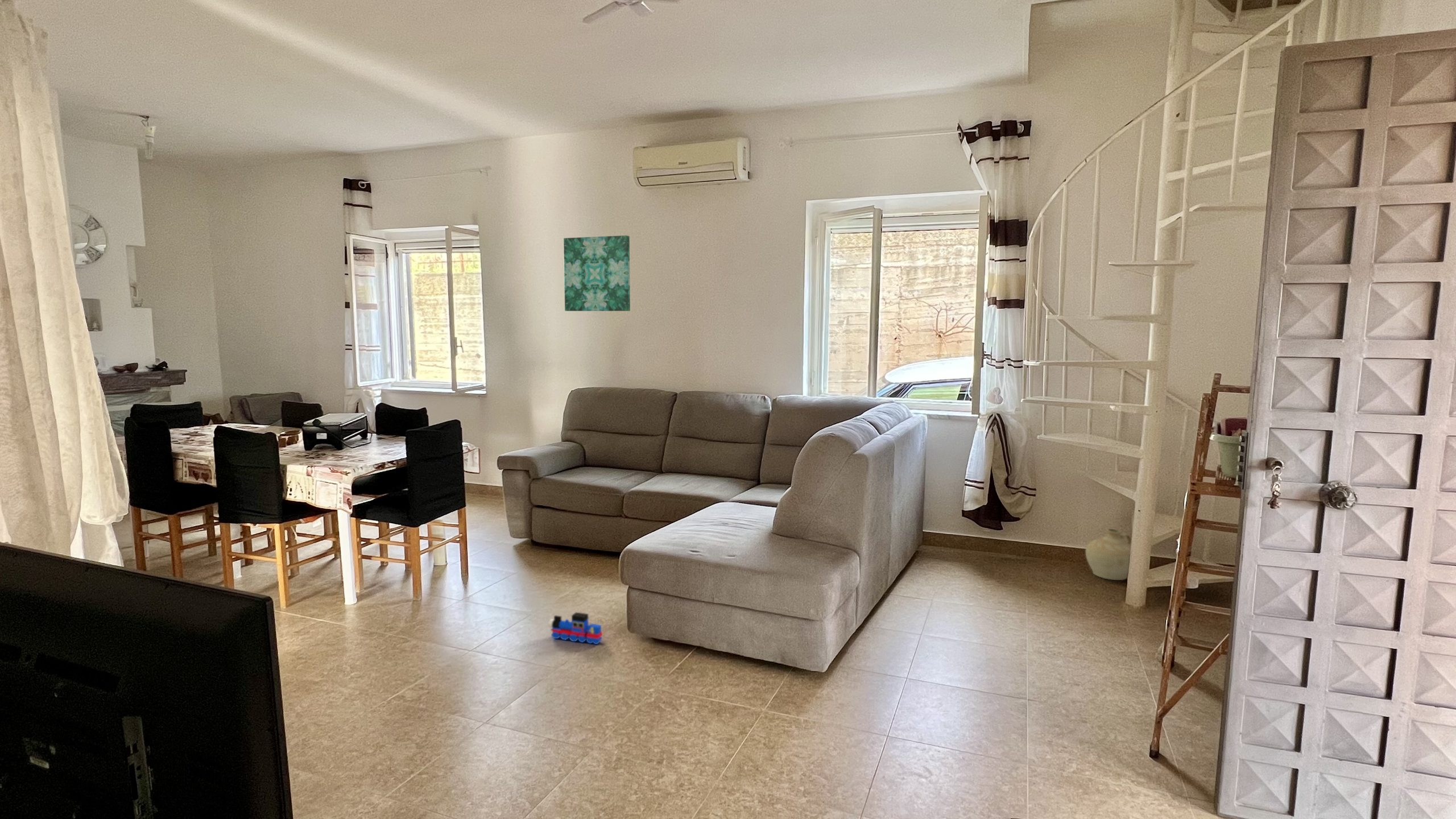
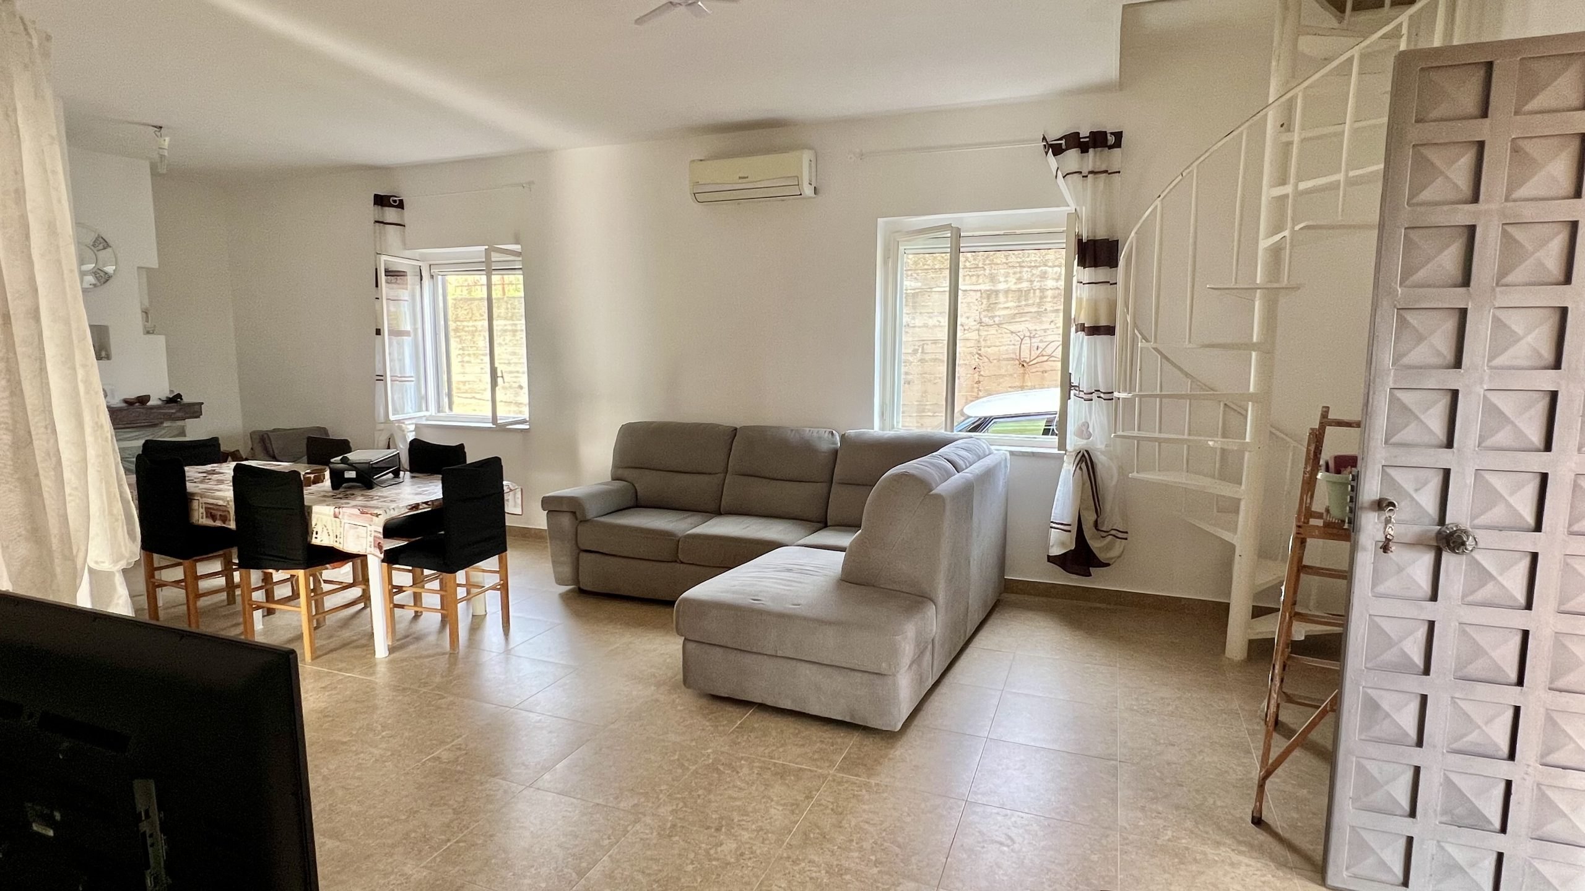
- ceramic jug (1112, 552)
- toy train (574, 626)
- wall art (597, 274)
